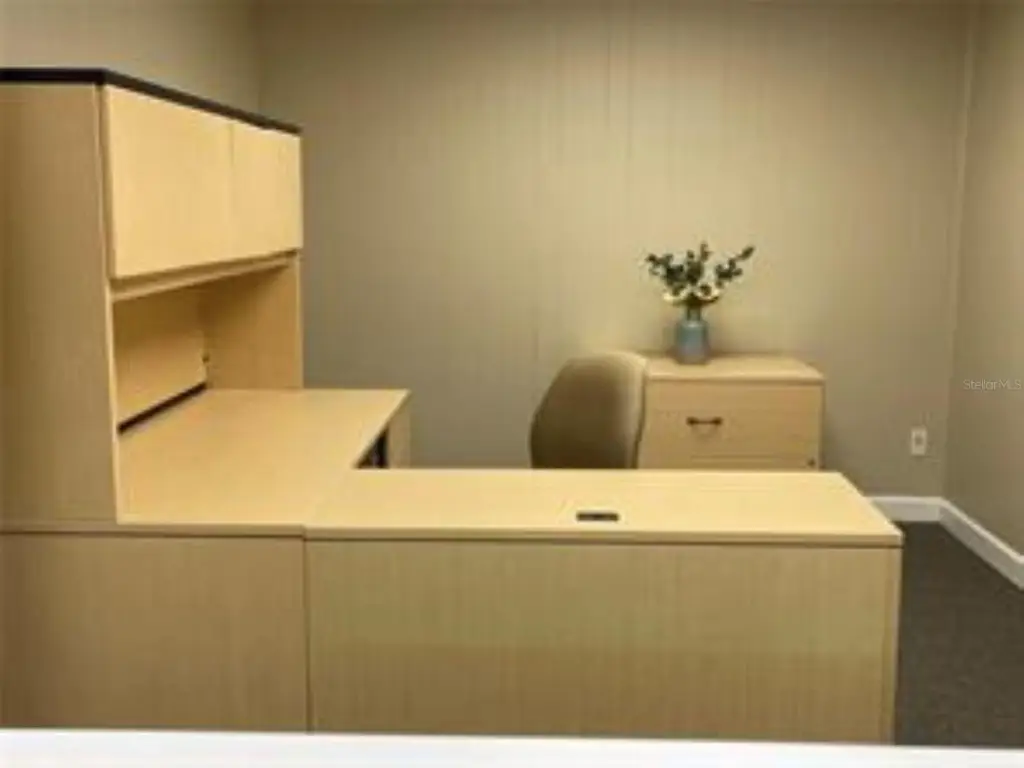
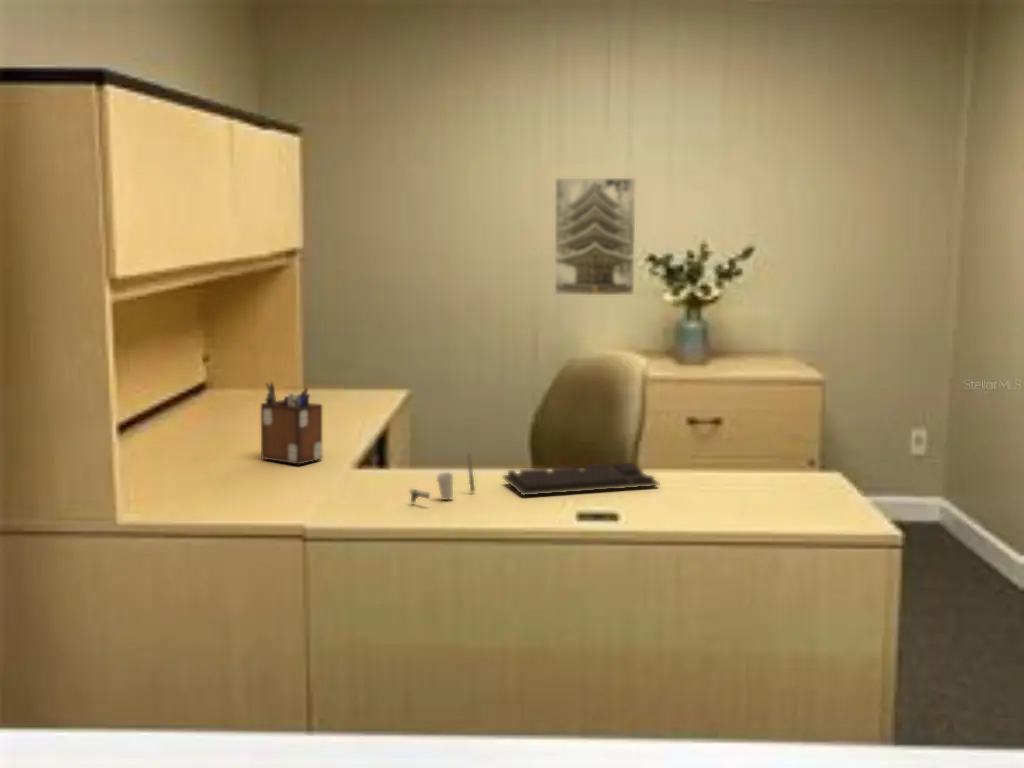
+ cup (446, 477)
+ keyboard (580, 478)
+ desk organizer (291, 420)
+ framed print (594, 237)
